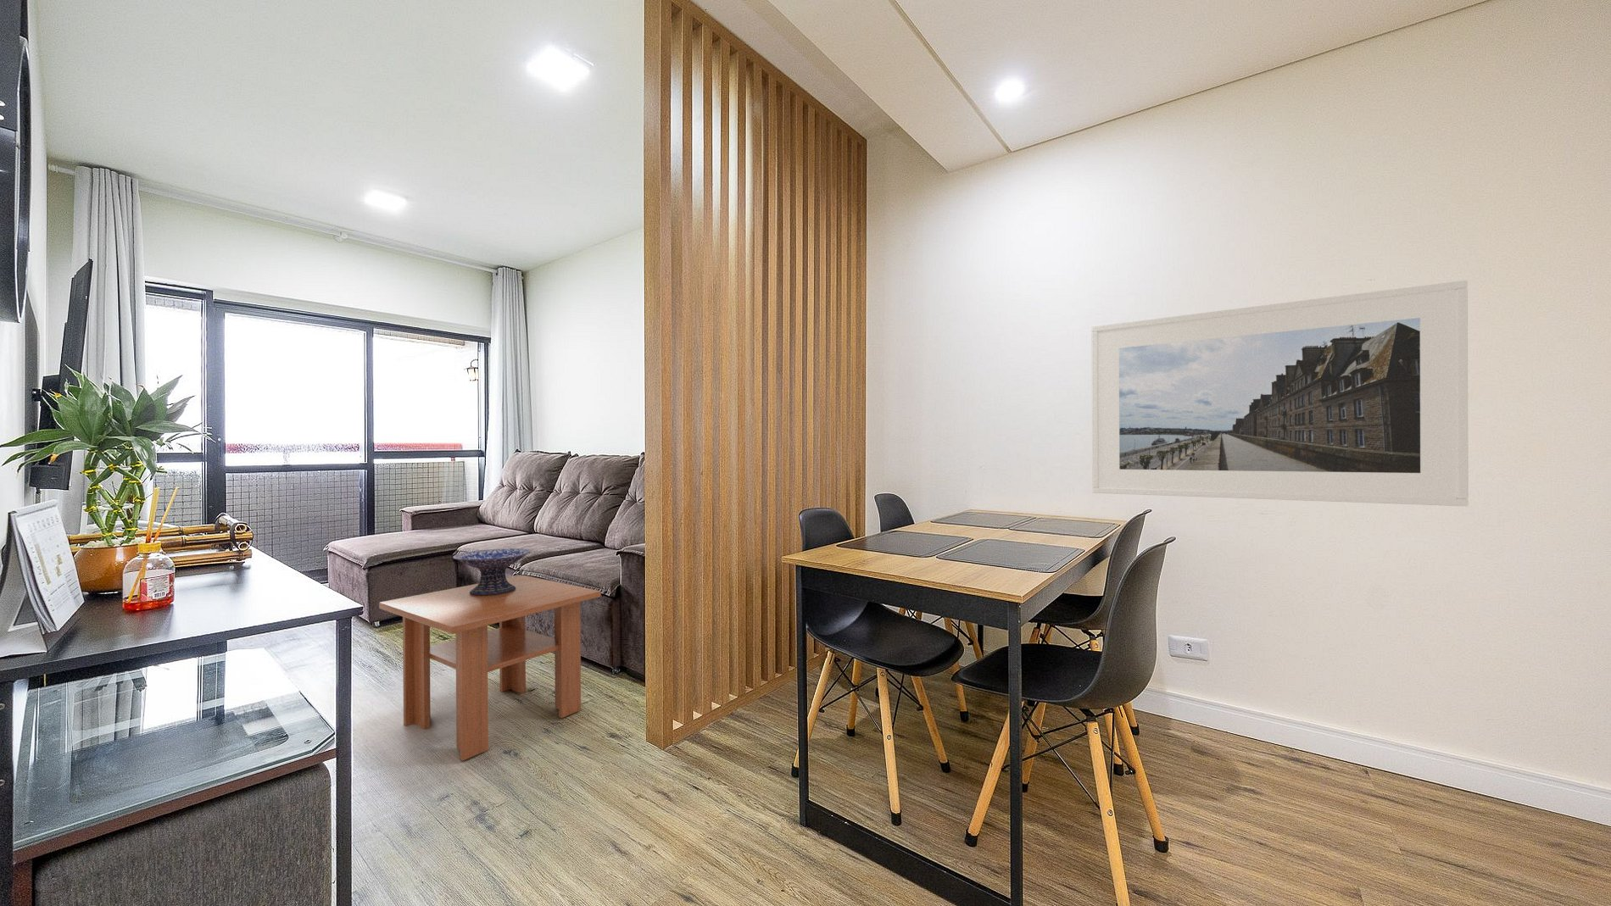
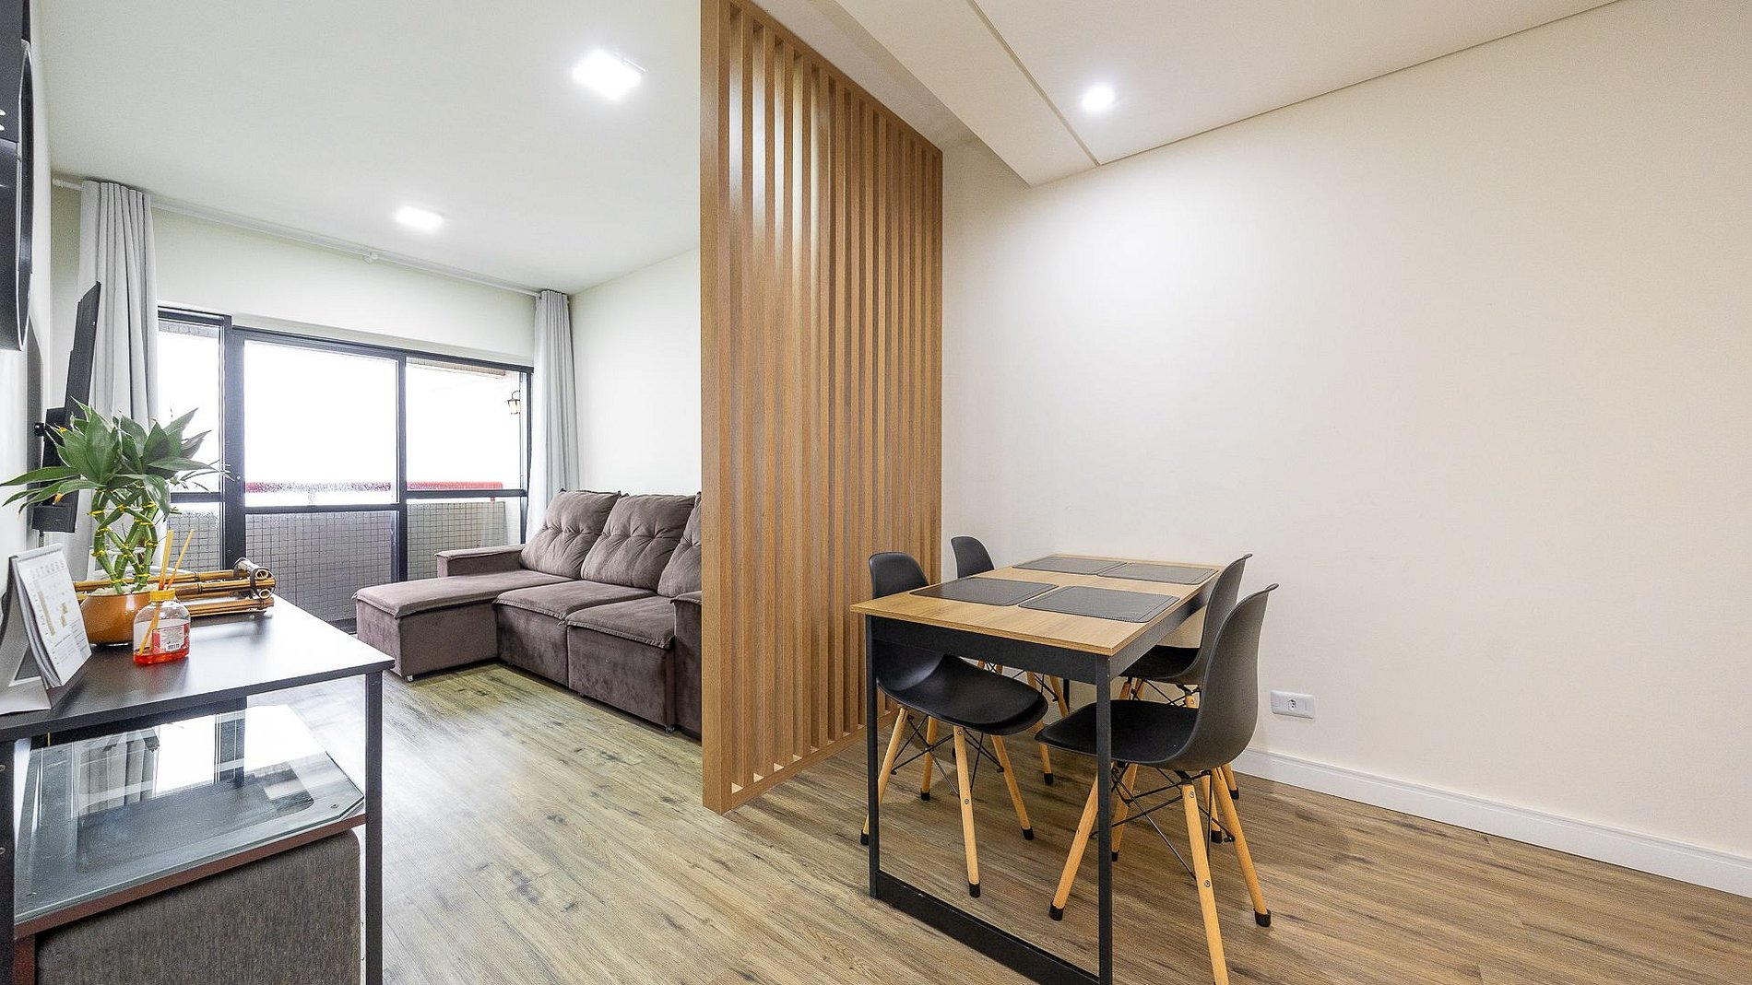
- decorative bowl (492, 571)
- coffee table (493, 657)
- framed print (1250, 403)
